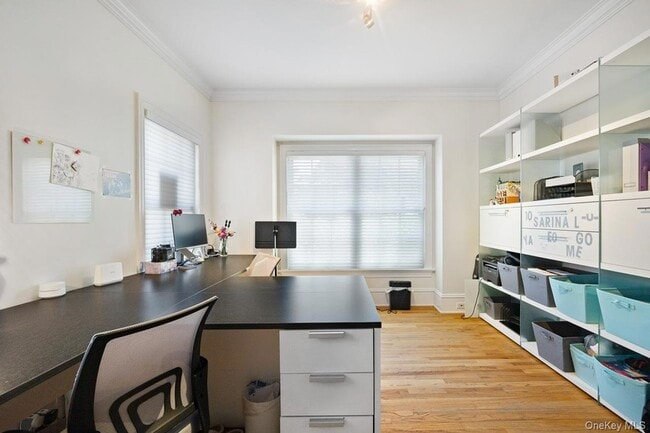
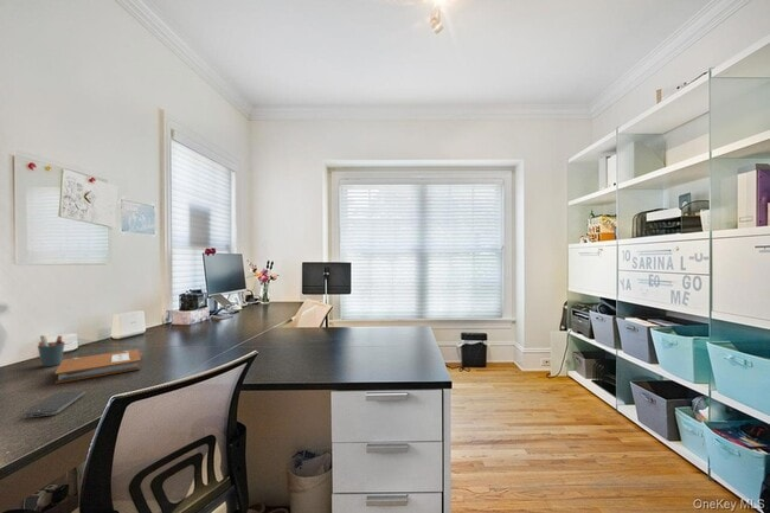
+ notebook (103, 363)
+ pen holder (51, 348)
+ smartphone (56, 403)
